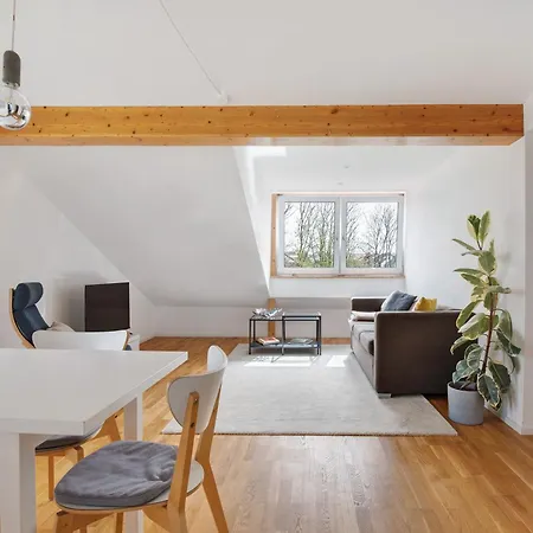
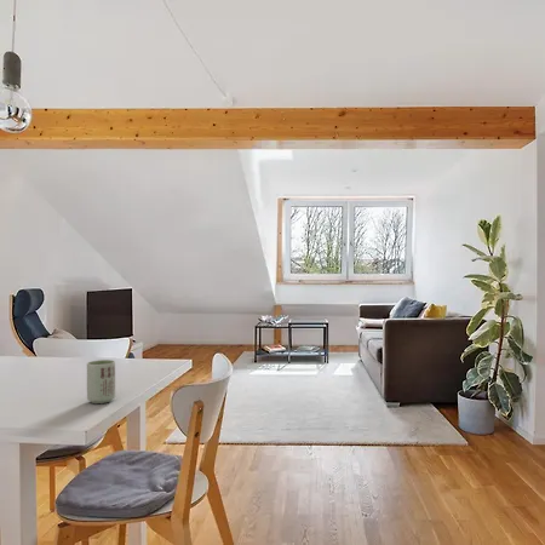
+ cup (101, 380)
